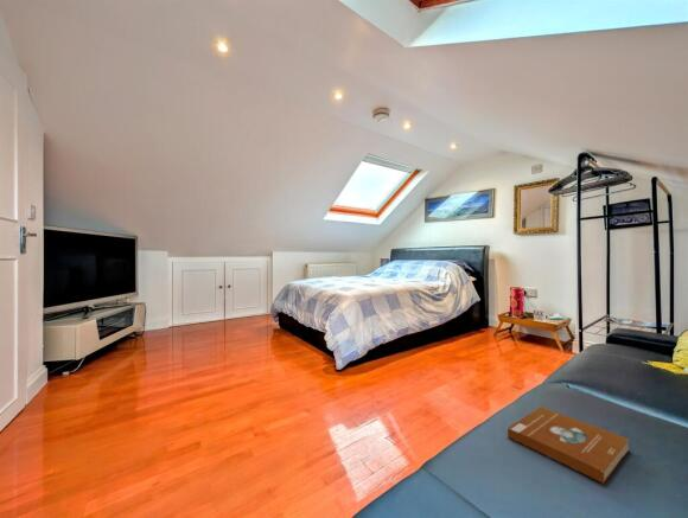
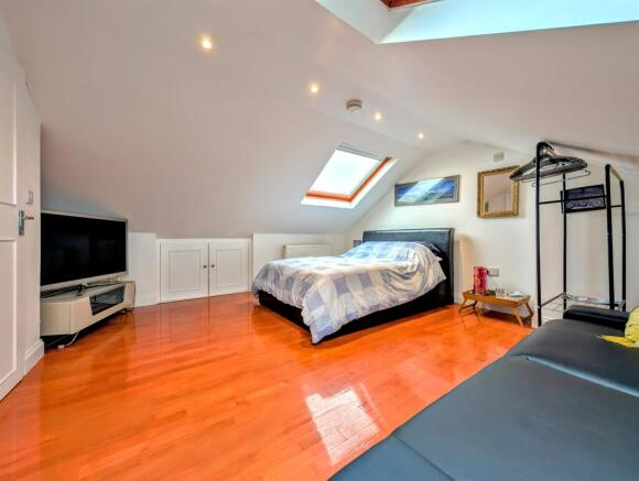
- book (566, 437)
